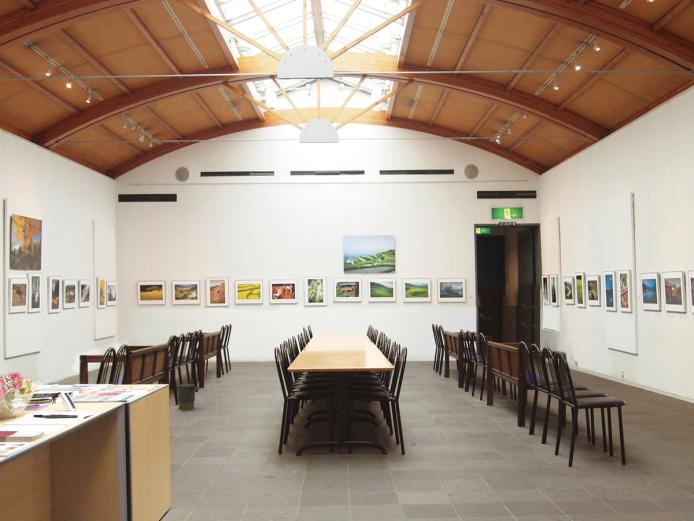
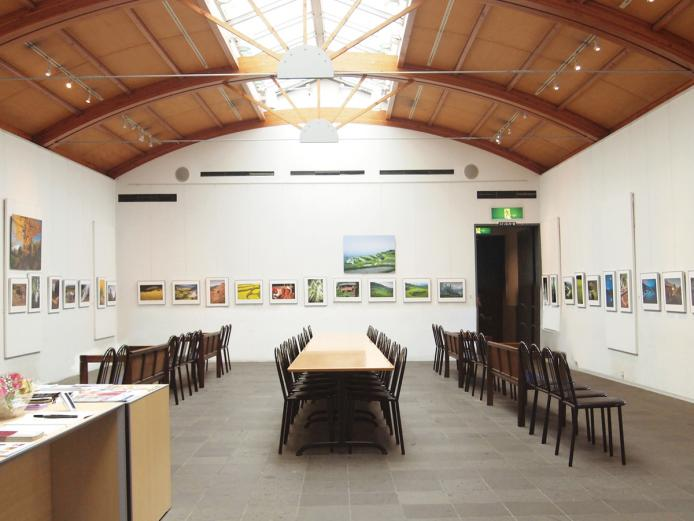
- trash can (190, 396)
